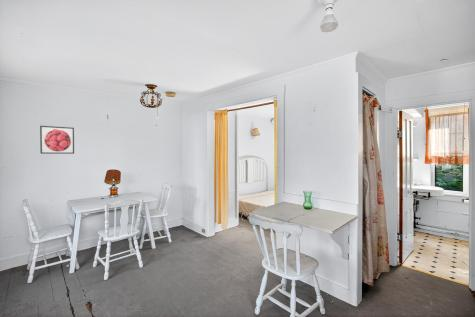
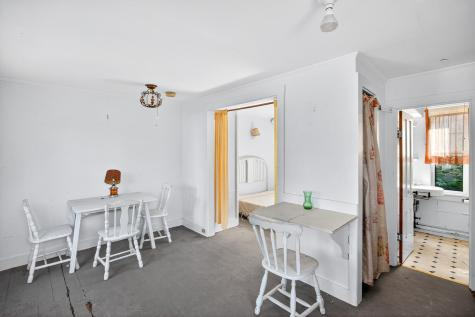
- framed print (57, 140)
